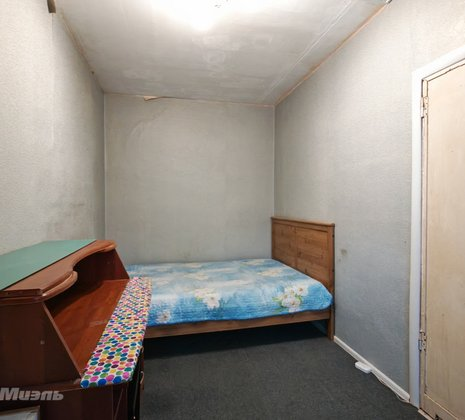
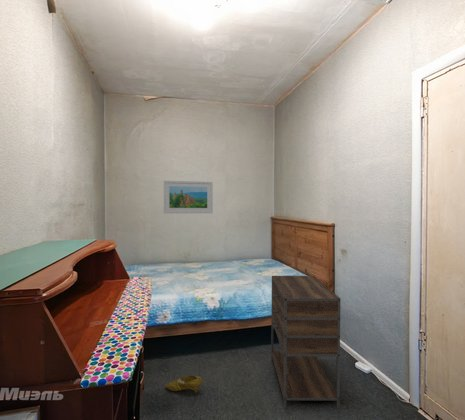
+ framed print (188, 197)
+ shoe (183, 382)
+ nightstand (298, 333)
